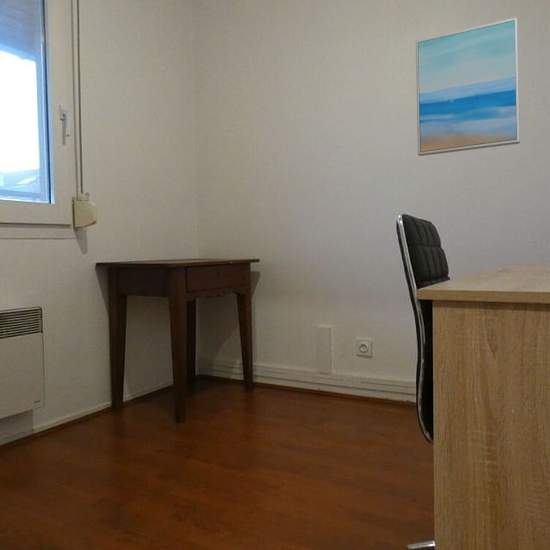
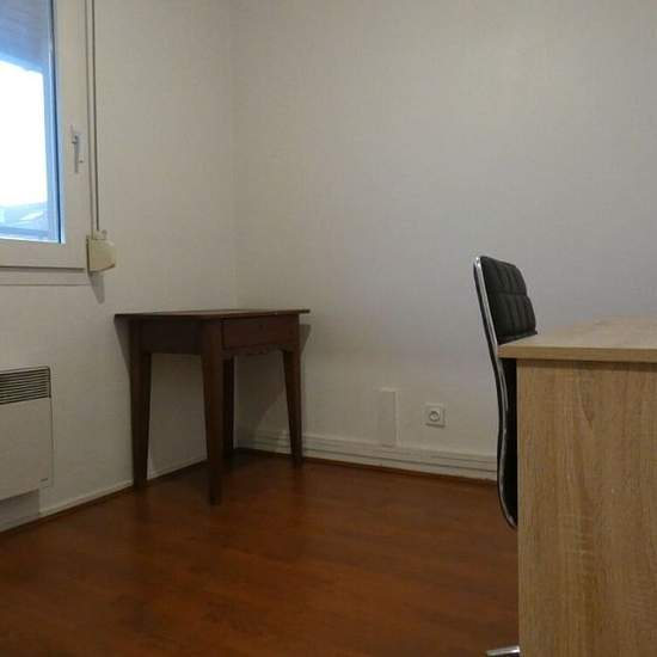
- wall art (465, 90)
